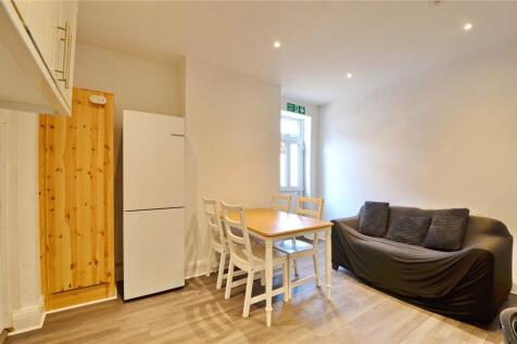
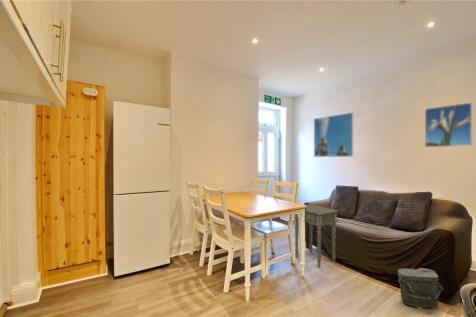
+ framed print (332, 136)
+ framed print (447, 126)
+ side table (312, 233)
+ bag (419, 288)
